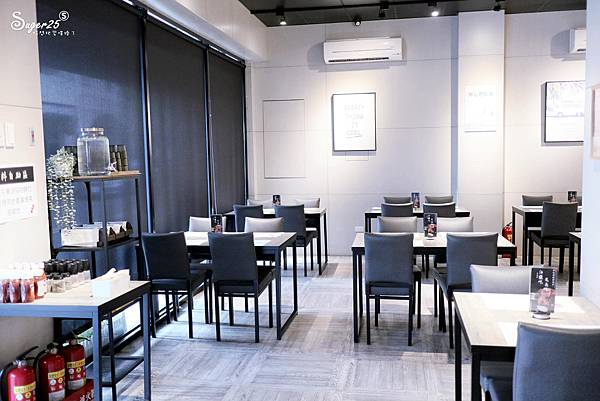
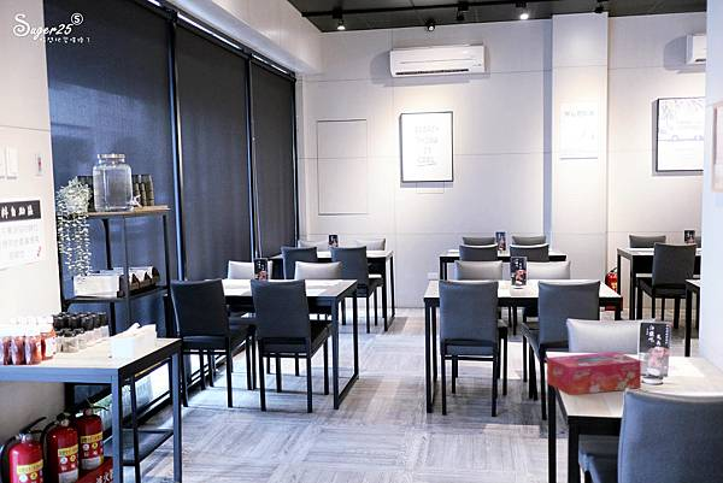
+ tissue box (593, 372)
